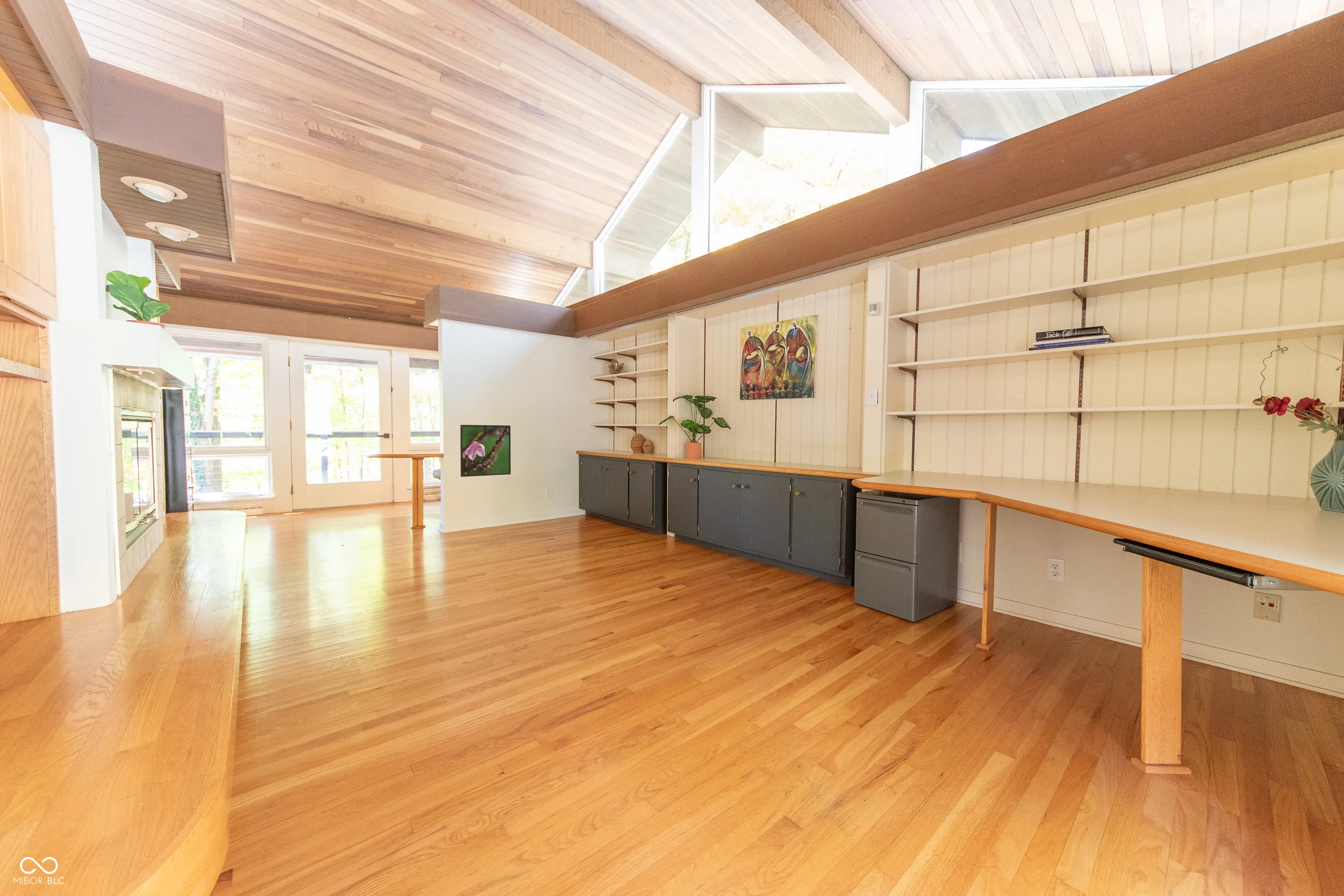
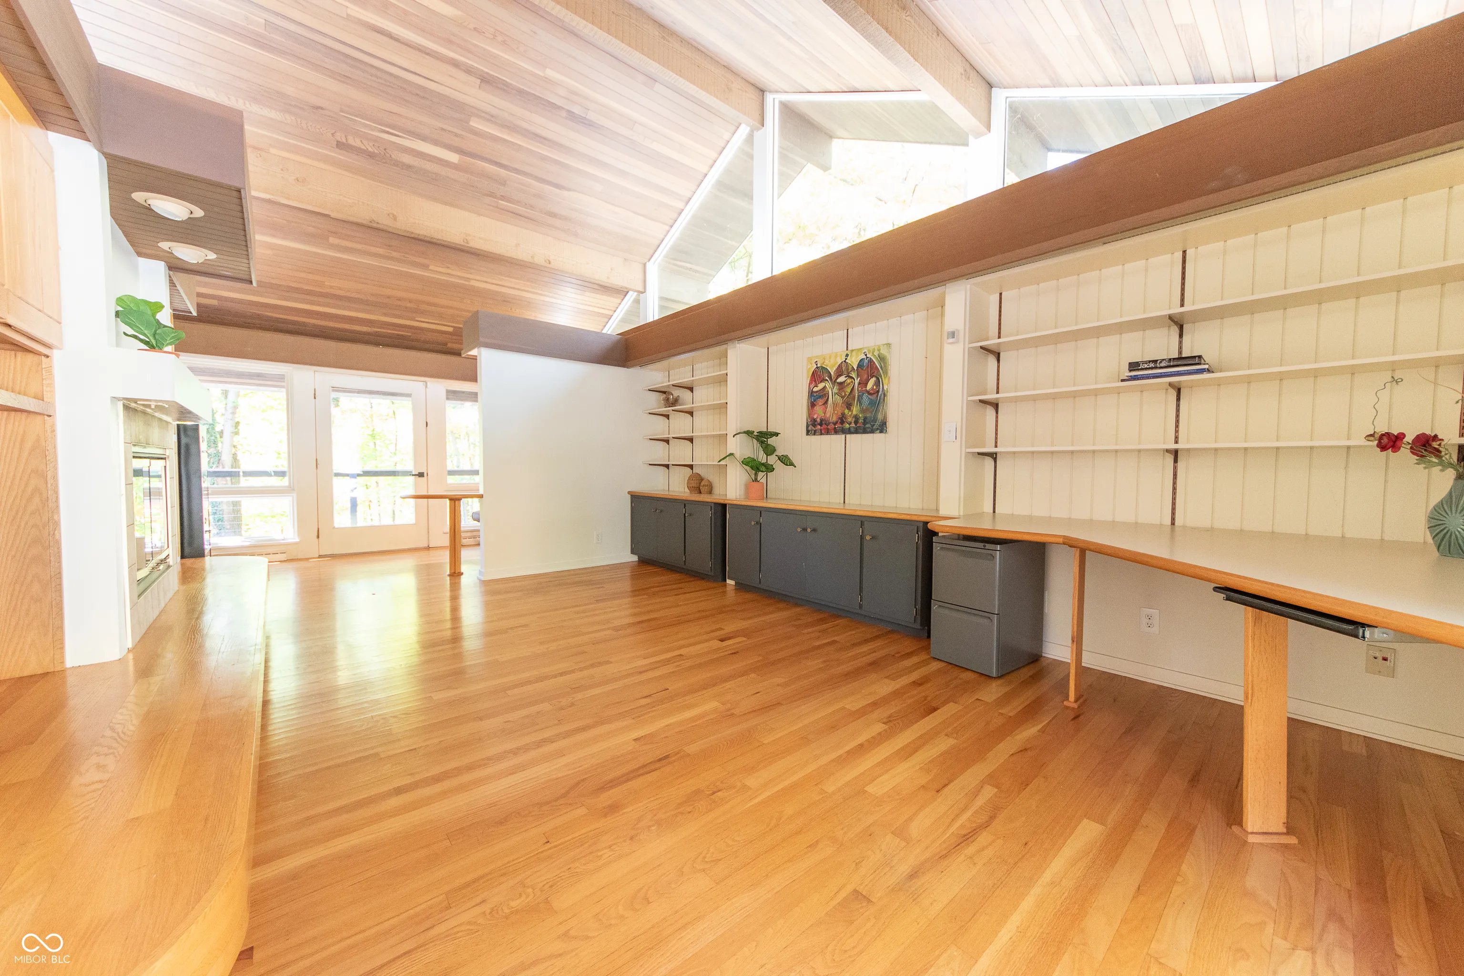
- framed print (486, 450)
